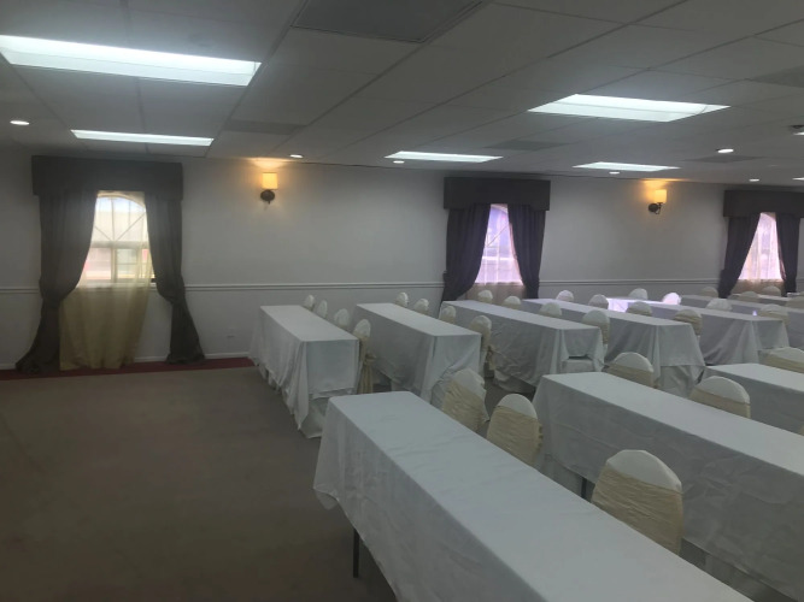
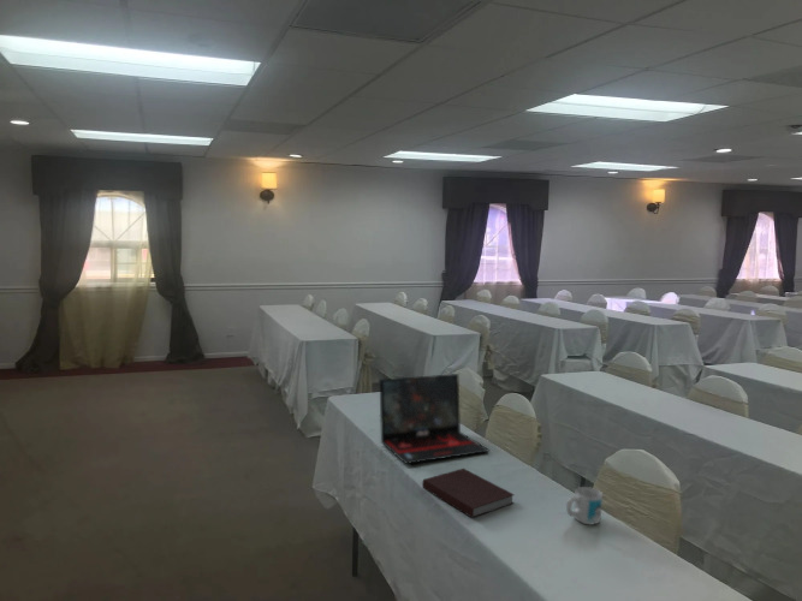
+ notebook (467, 490)
+ laptop (433, 416)
+ mug (583, 506)
